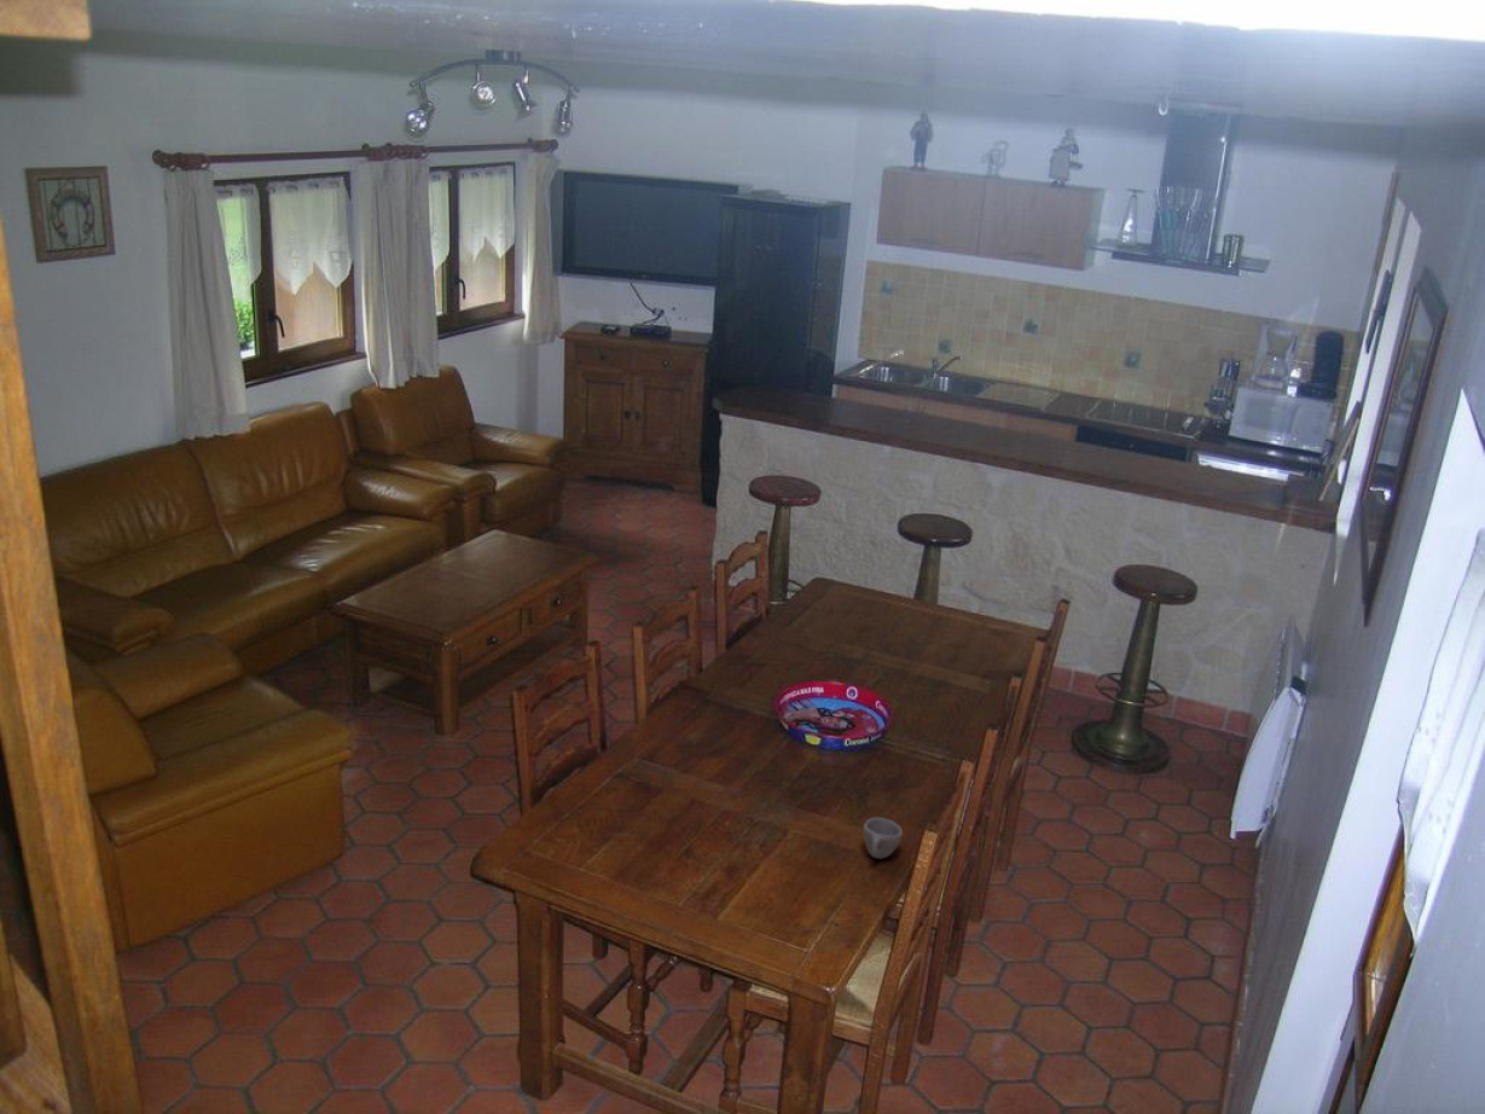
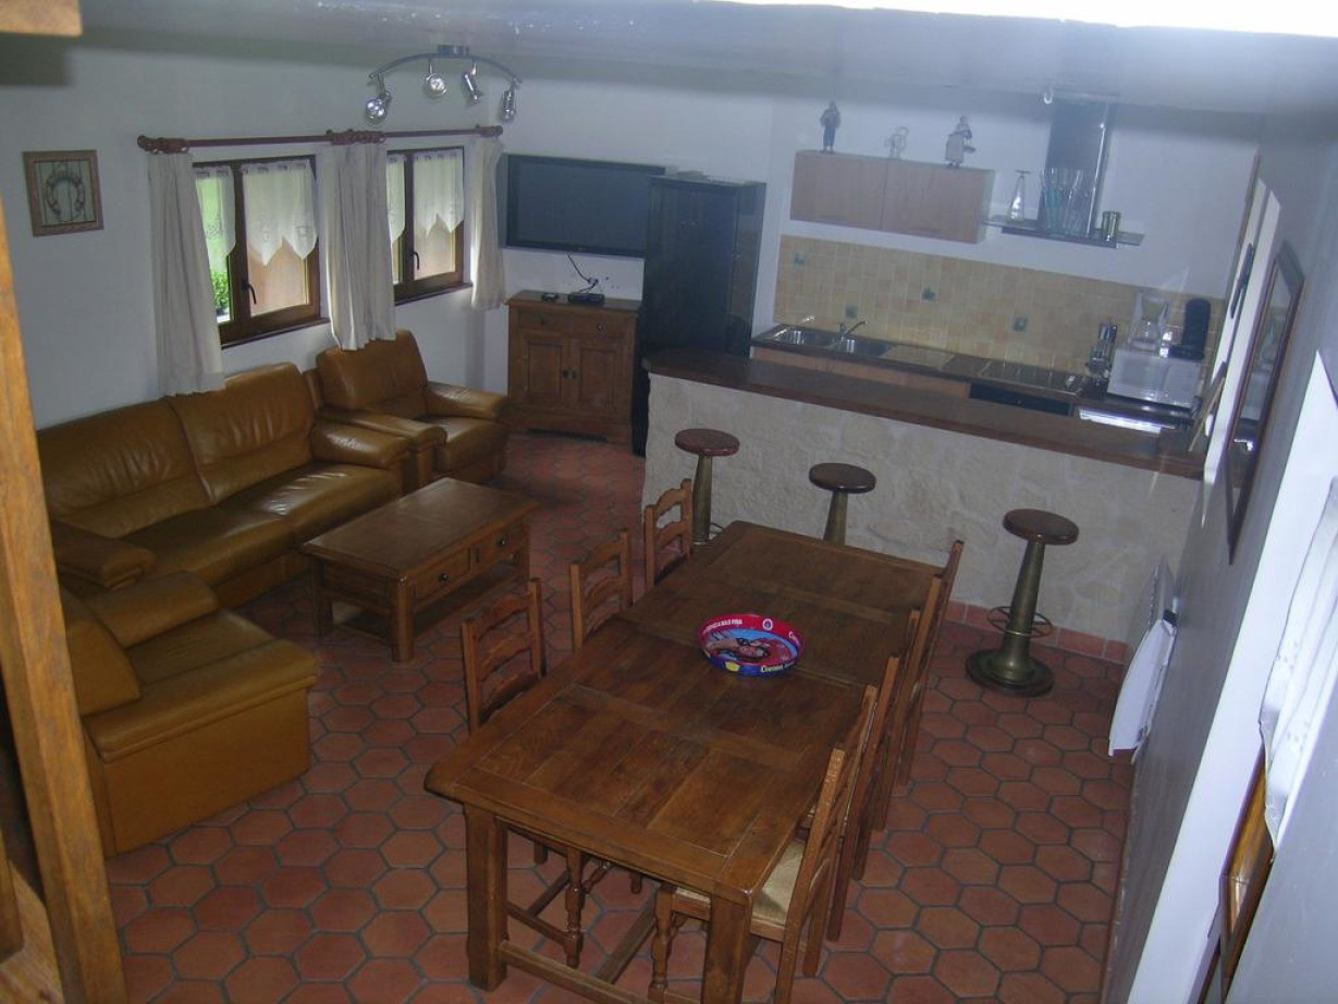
- cup (880, 843)
